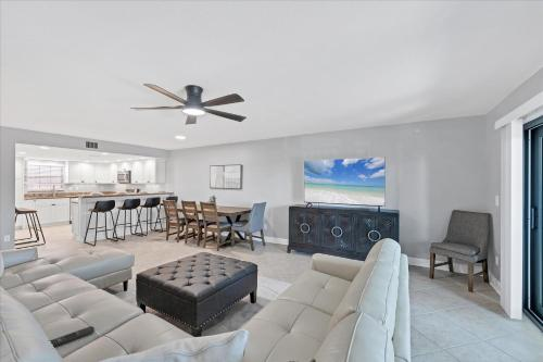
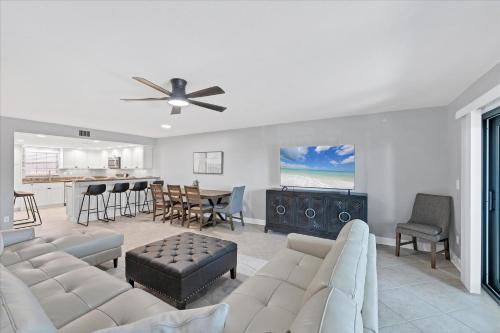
- remote control (68, 337)
